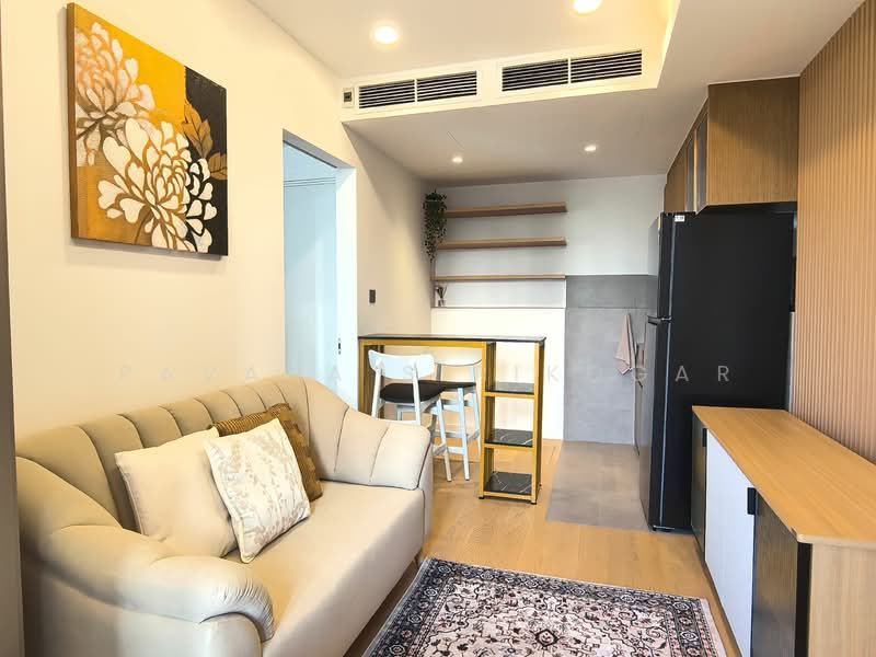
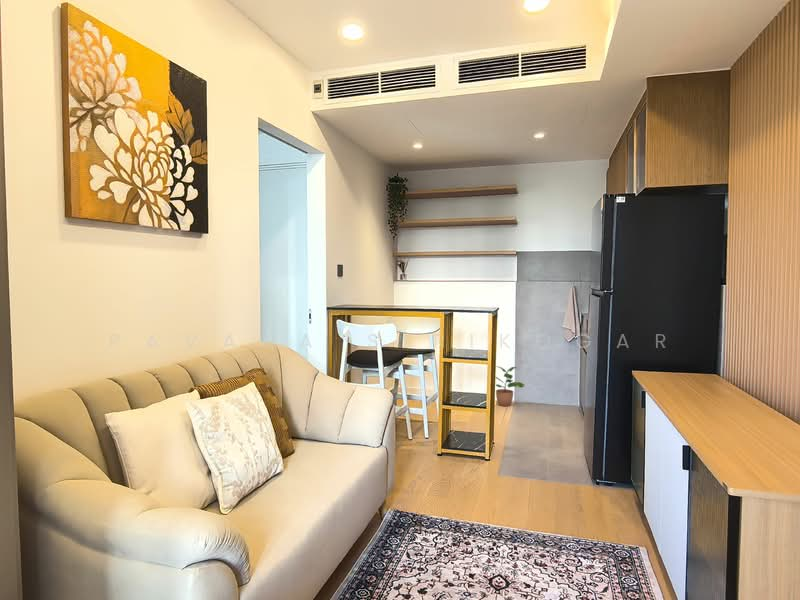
+ potted plant (505, 385)
